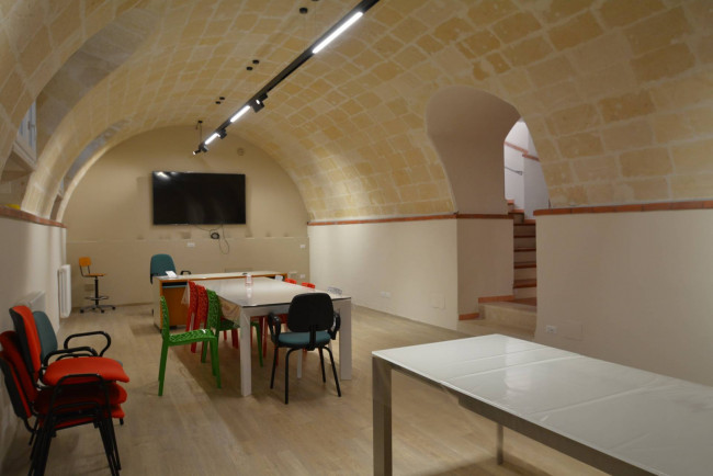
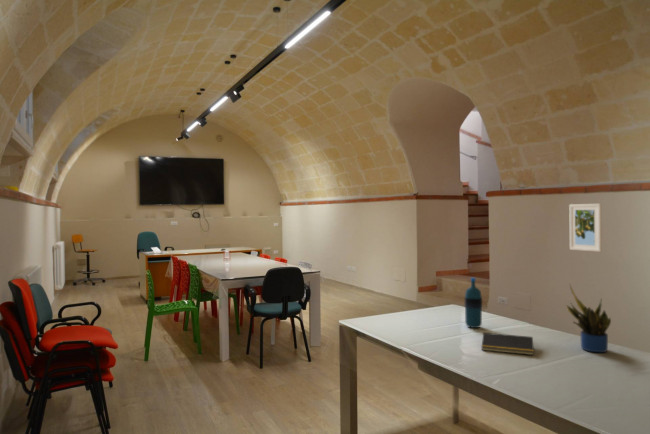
+ water bottle (473, 302)
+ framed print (584, 227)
+ potted plant (585, 317)
+ notepad (507, 343)
